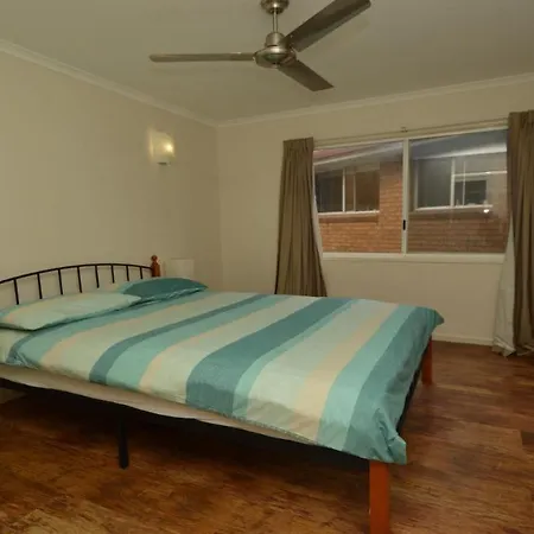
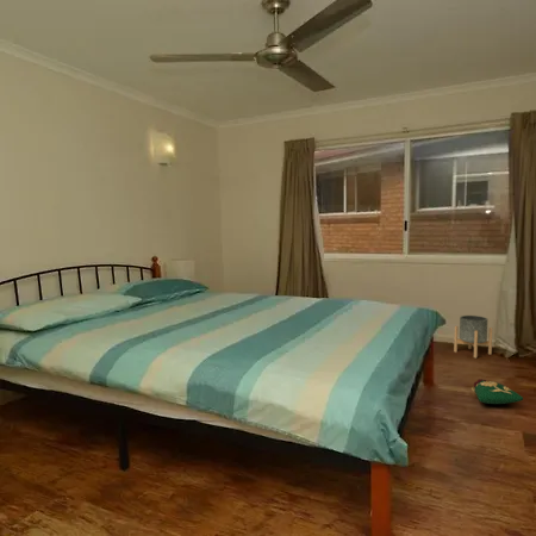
+ bag (490, 391)
+ planter (473, 335)
